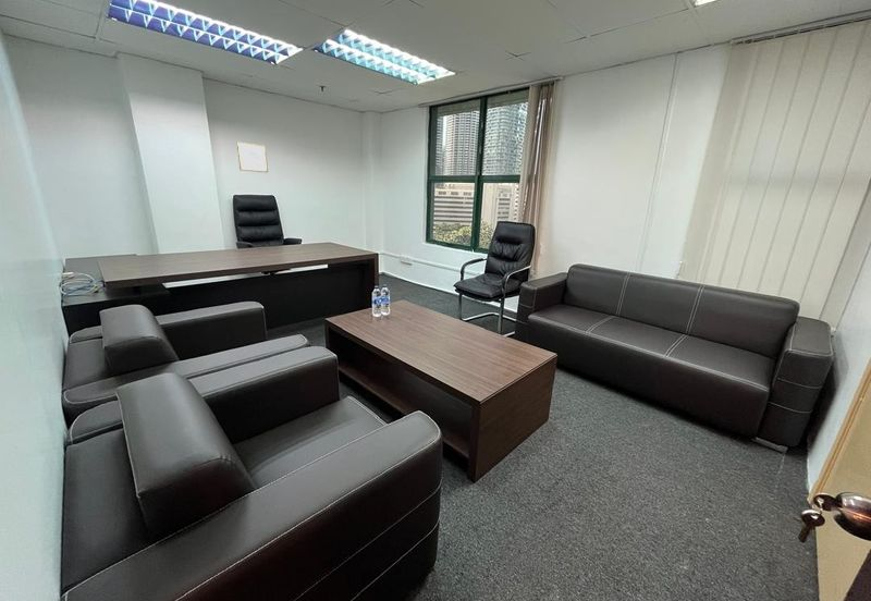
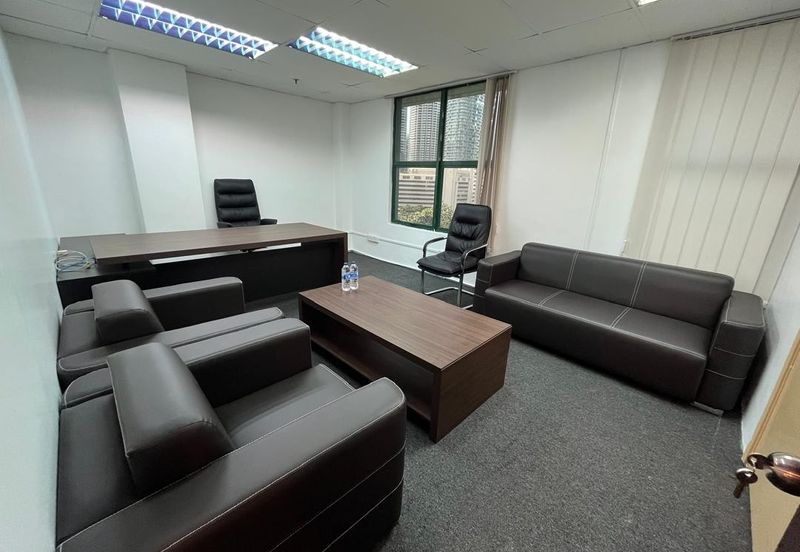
- wall art (253, 158)
